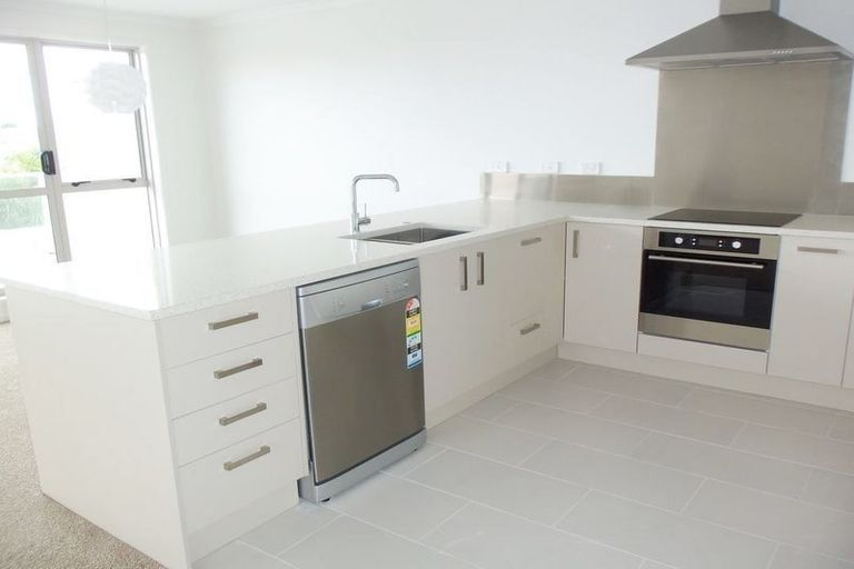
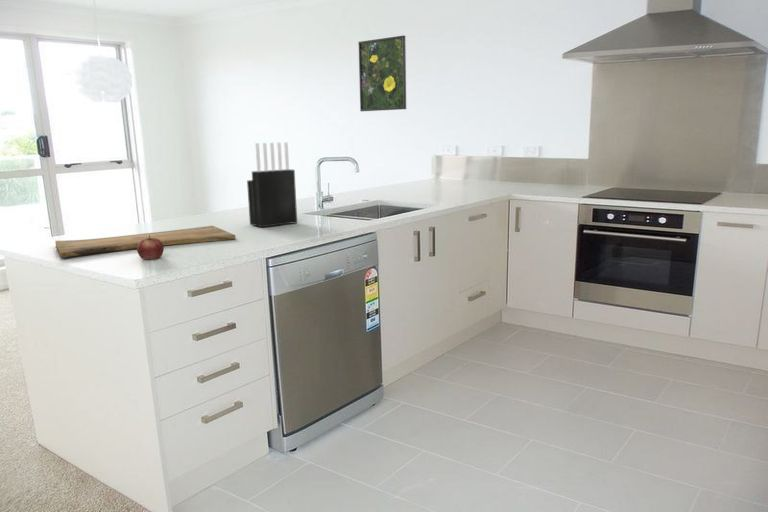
+ cutting board (145, 238)
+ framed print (382, 74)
+ knife block (270, 183)
+ apple (150, 246)
